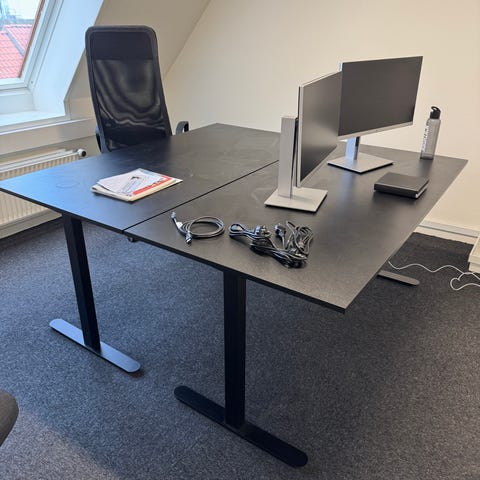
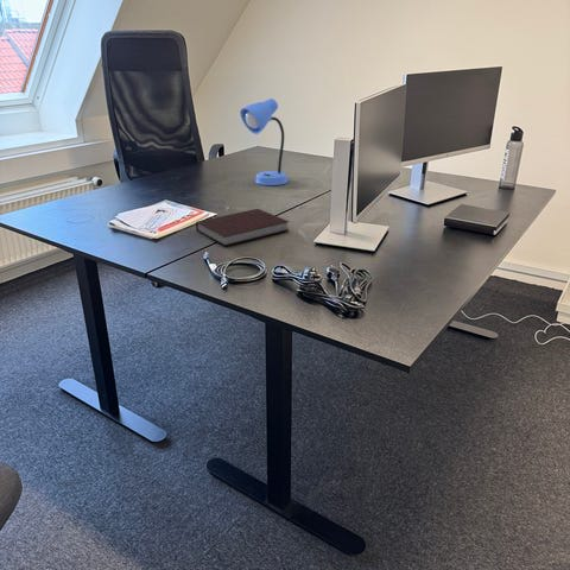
+ notebook (242, 226)
+ desk lamp (258, 133)
